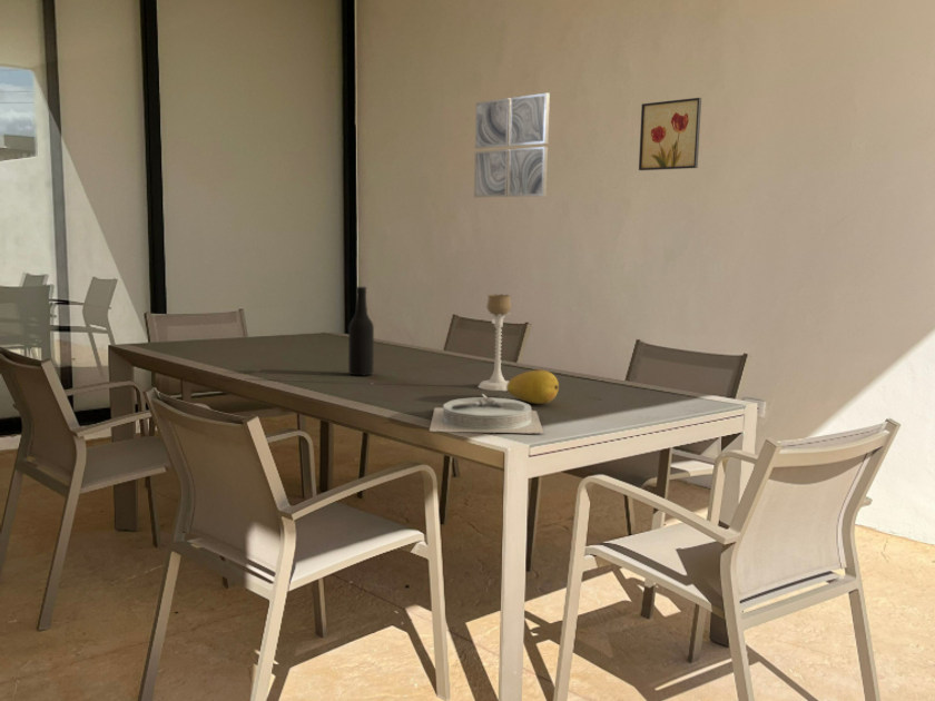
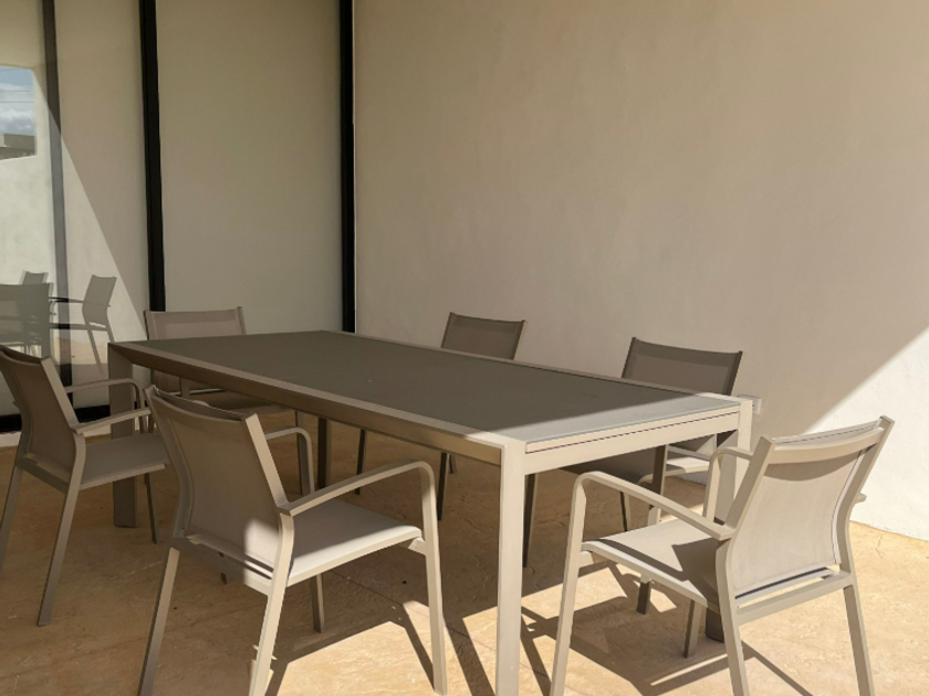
- bottle (361, 330)
- candle holder (498, 342)
- plate (485, 409)
- fruit (531, 385)
- wall art (669, 135)
- wall art (510, 146)
